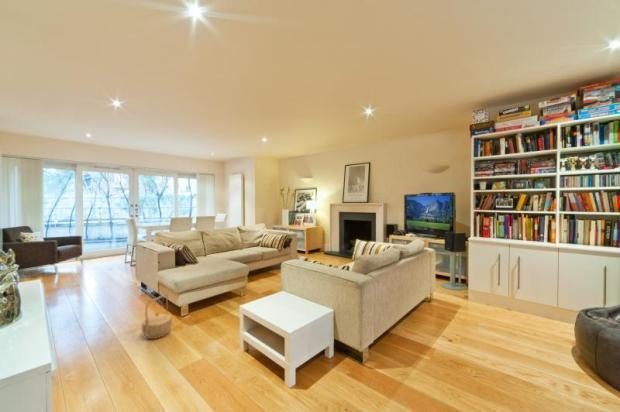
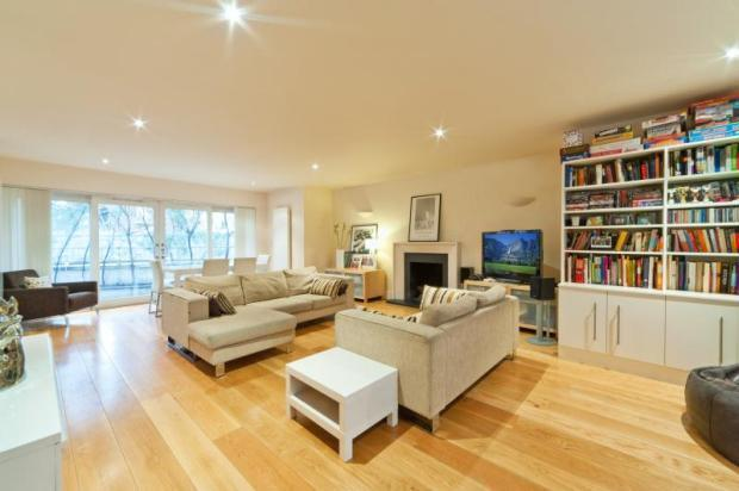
- basket (157, 315)
